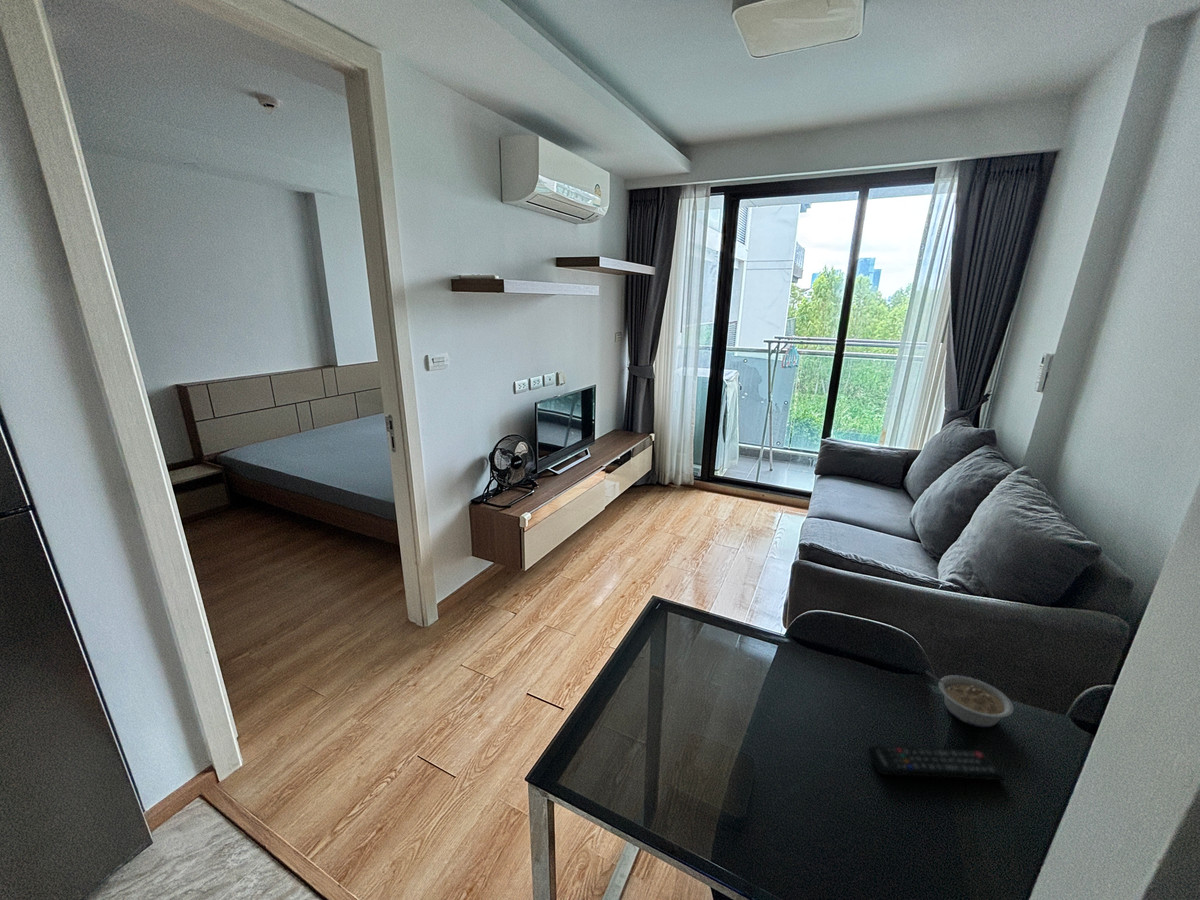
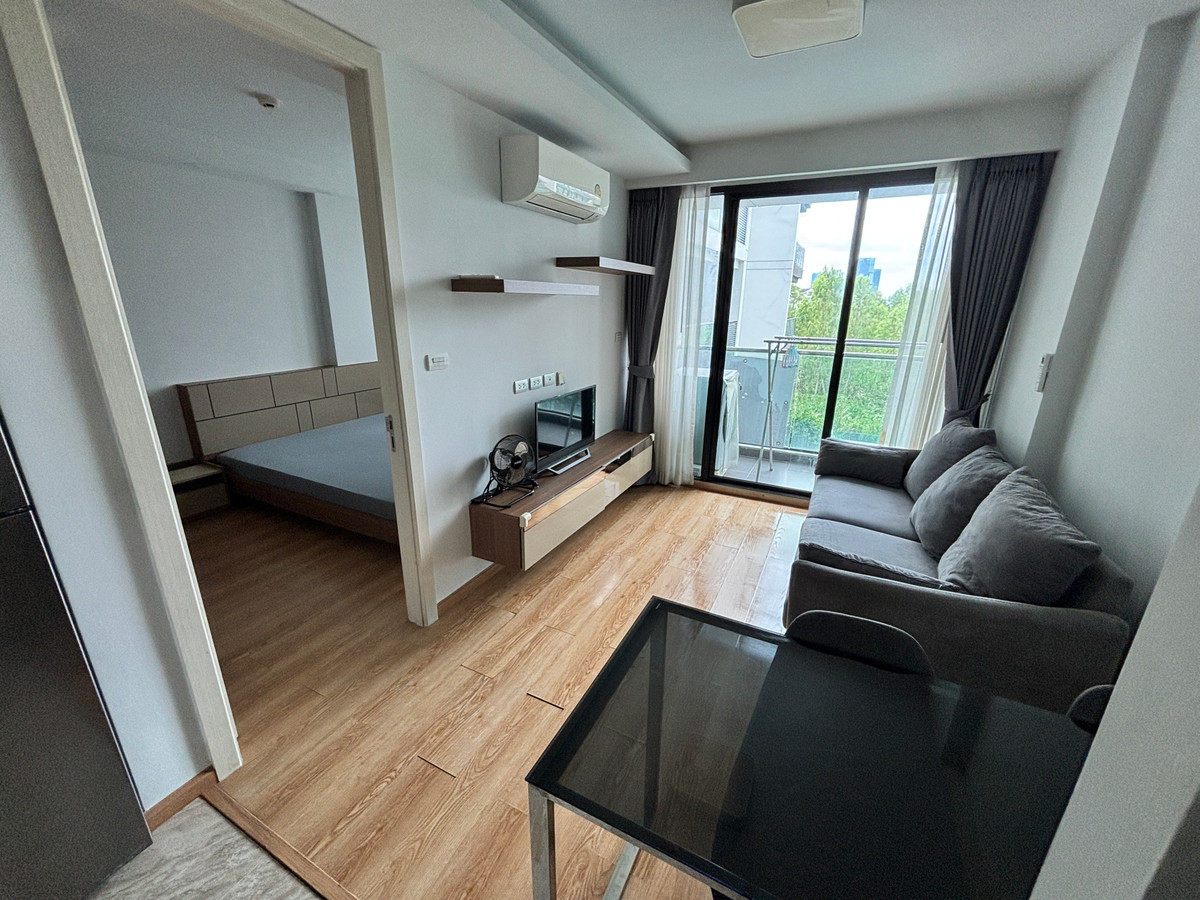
- legume (970, 701)
- remote control (934, 764)
